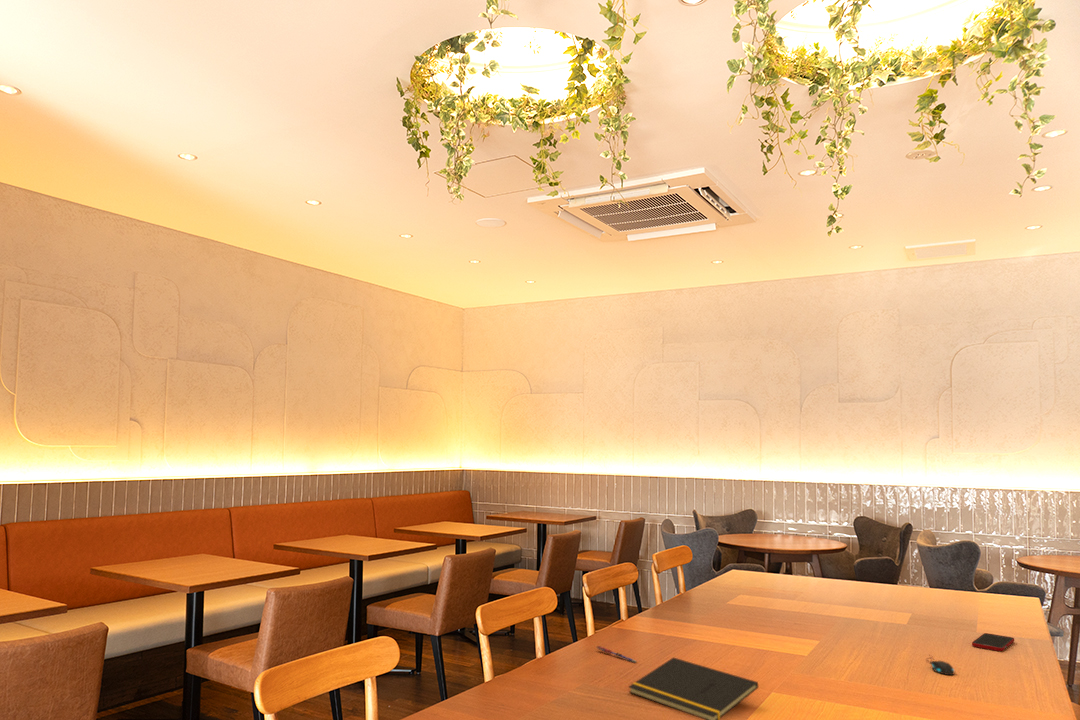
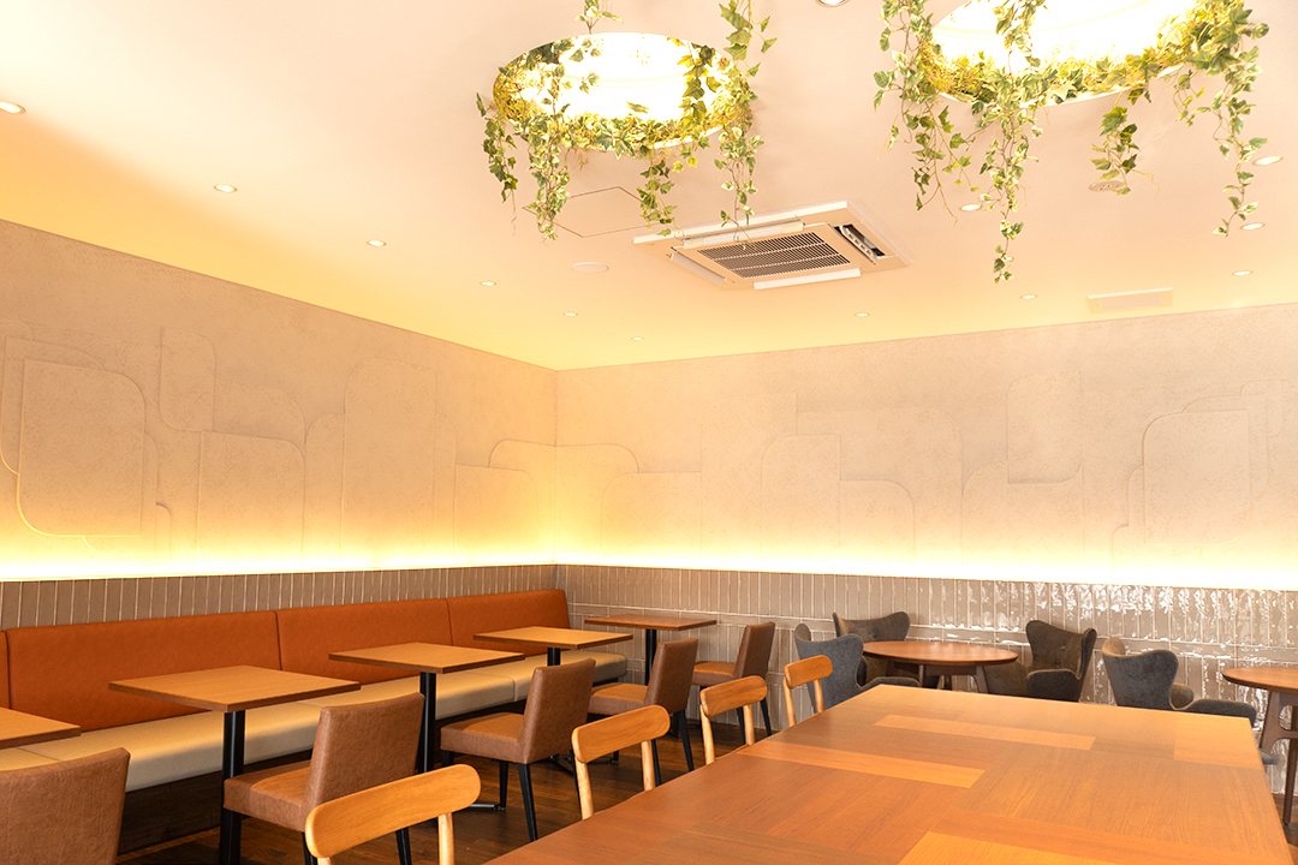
- pen (616, 653)
- cell phone (993, 642)
- mouse (939, 661)
- notepad (692, 687)
